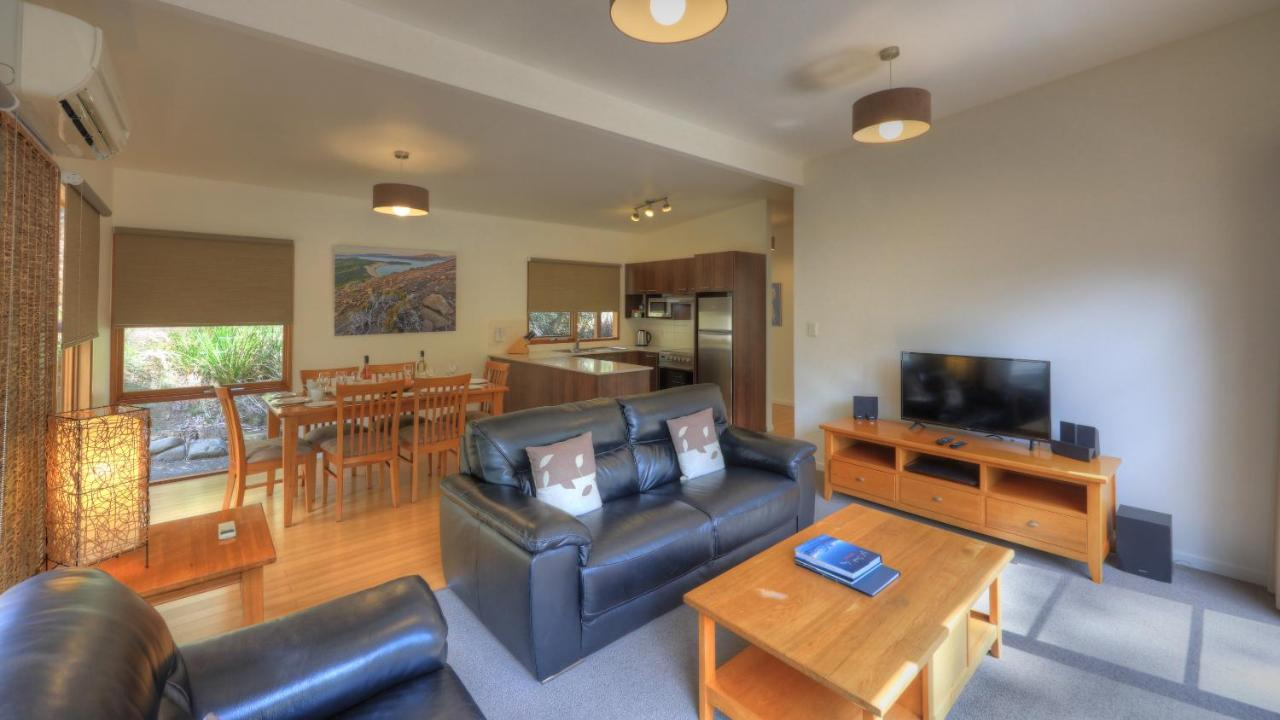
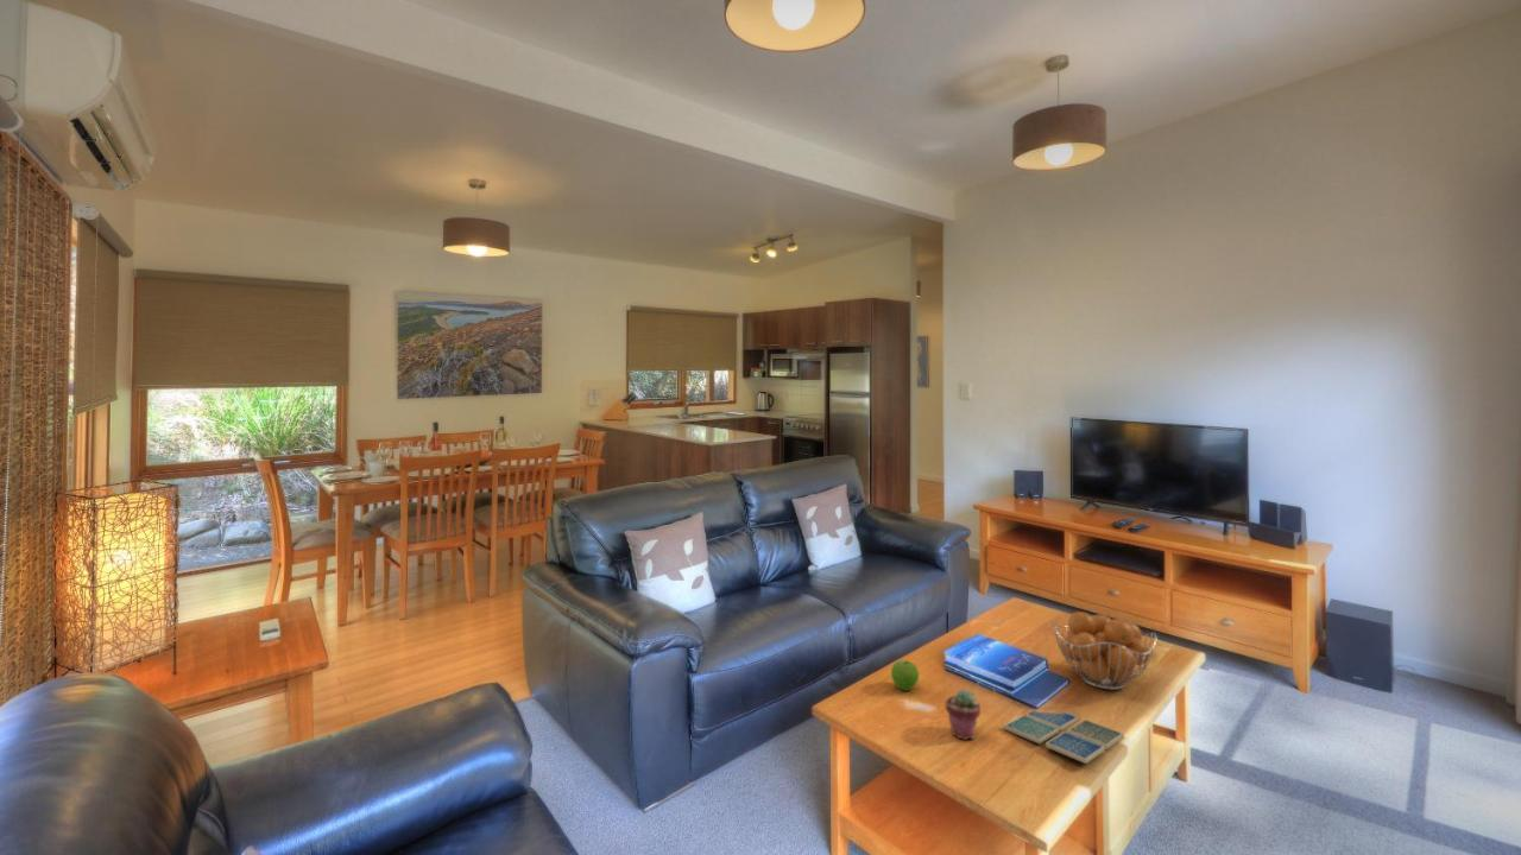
+ fruit (904, 674)
+ potted succulent (963, 711)
+ fruit basket (1103, 648)
+ drink coaster (1061, 730)
